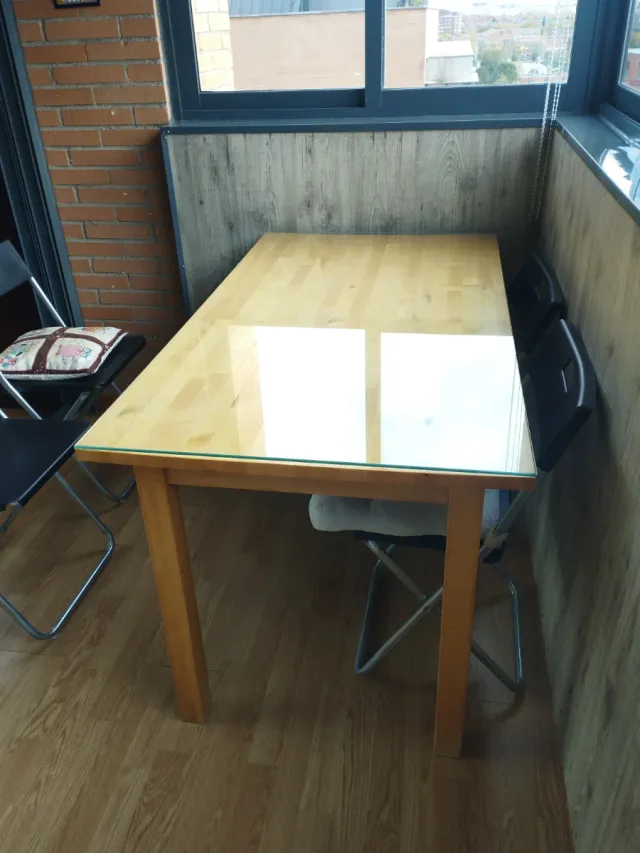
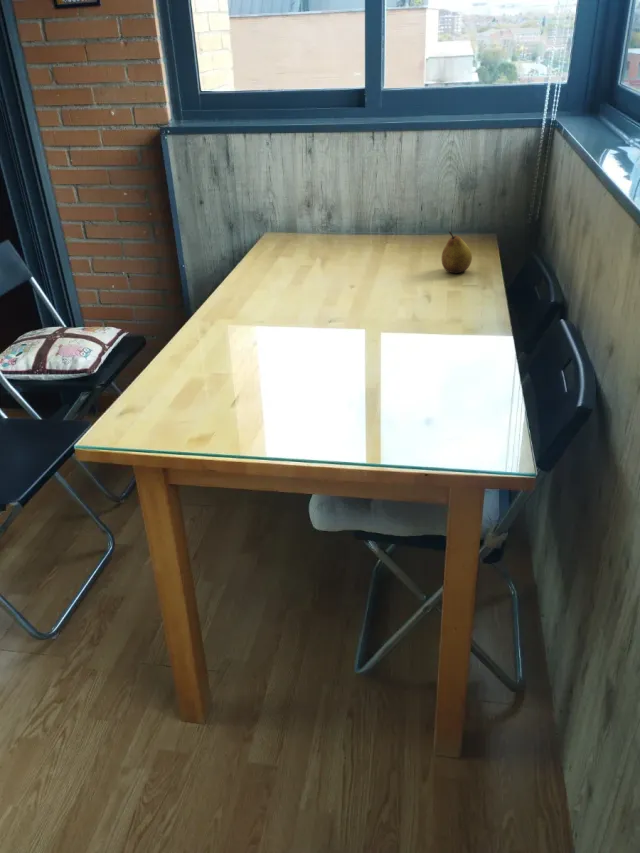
+ fruit (457, 250)
